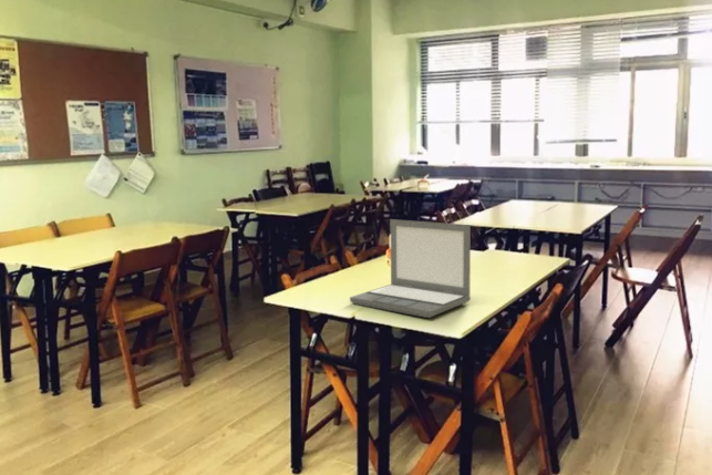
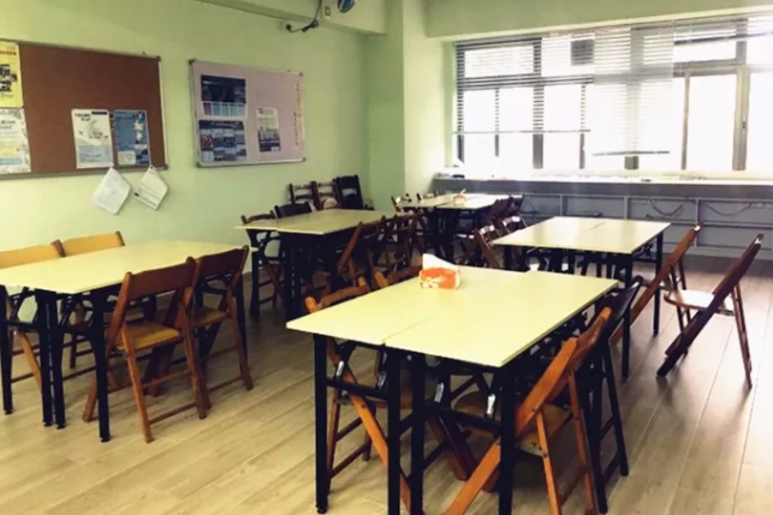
- laptop (410, 265)
